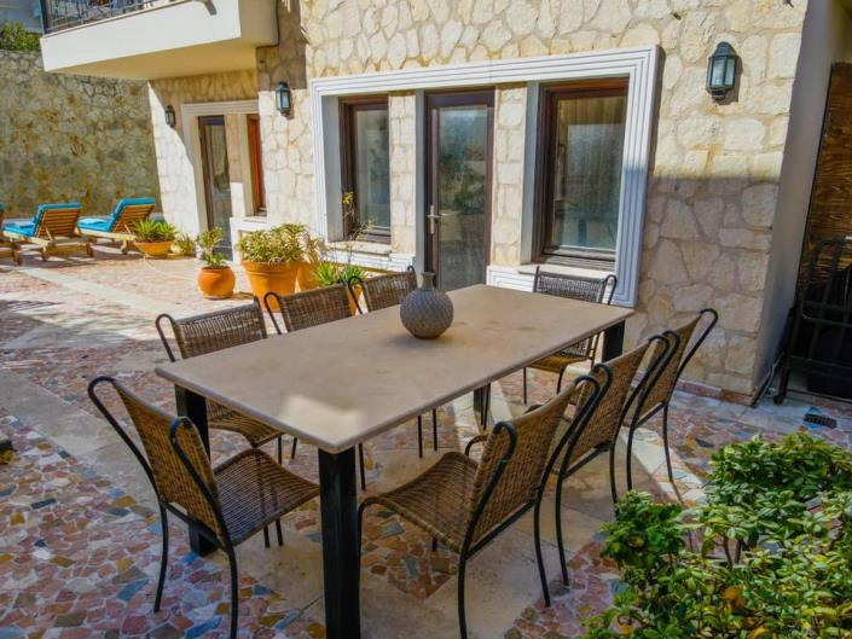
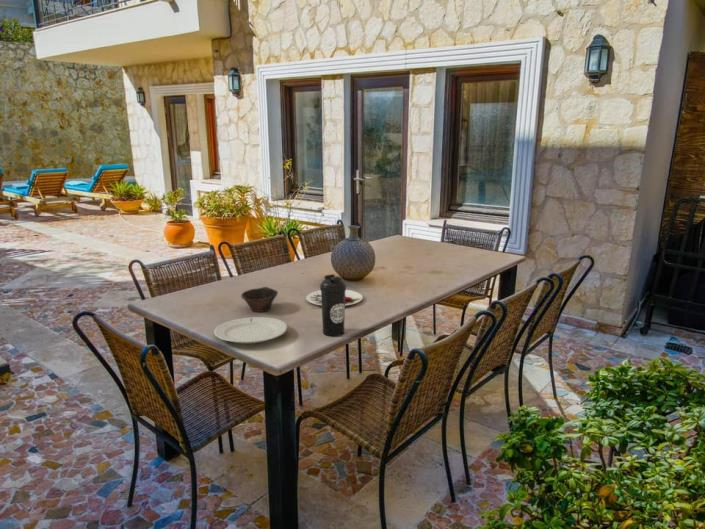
+ bowl (260, 300)
+ plate (345, 296)
+ water bottle (333, 304)
+ chinaware (251, 331)
